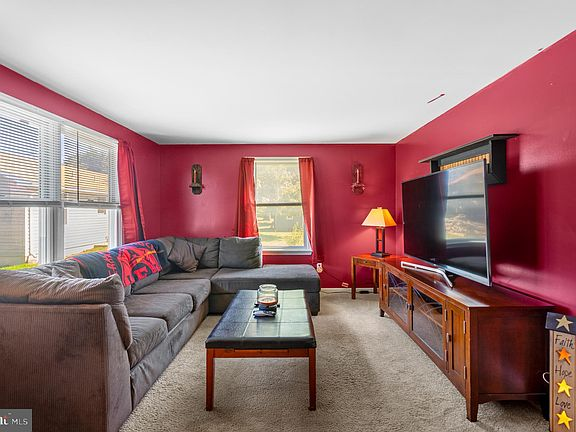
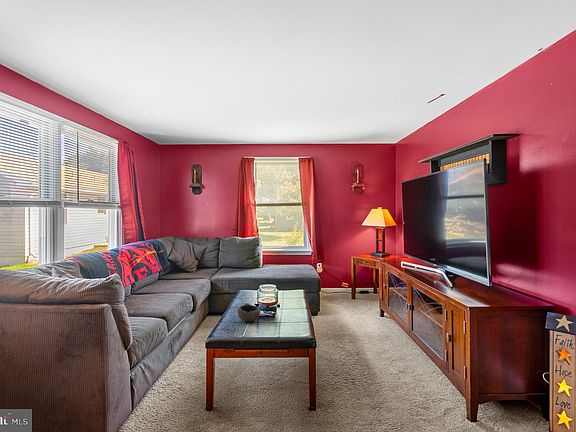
+ bowl (249, 313)
